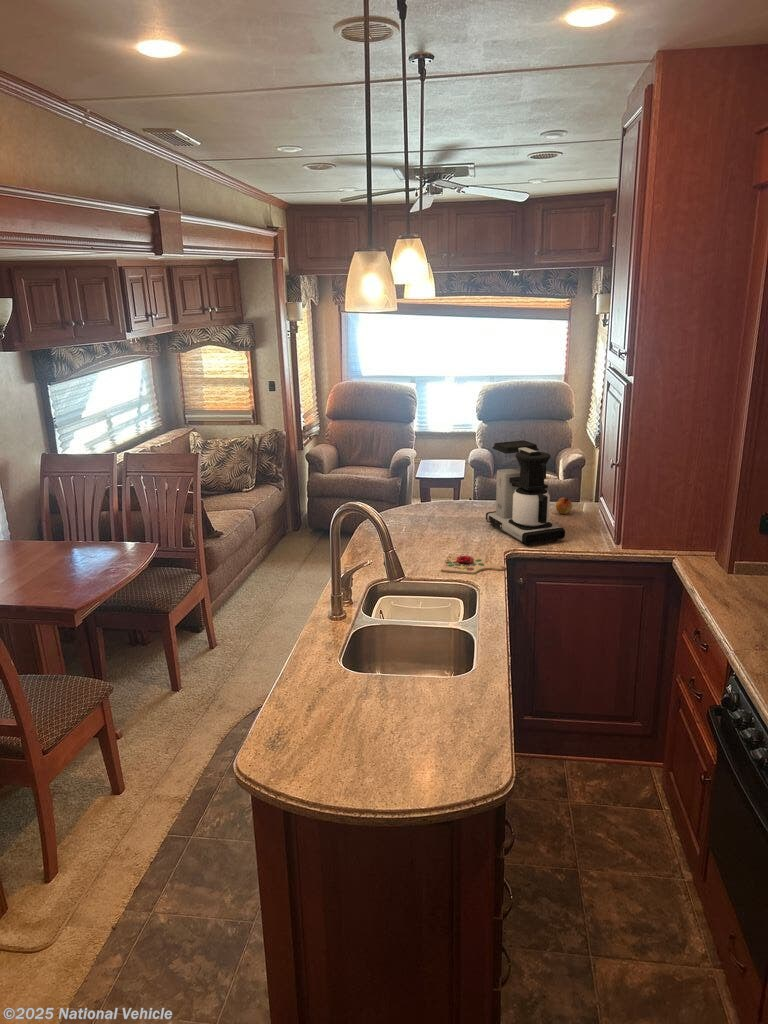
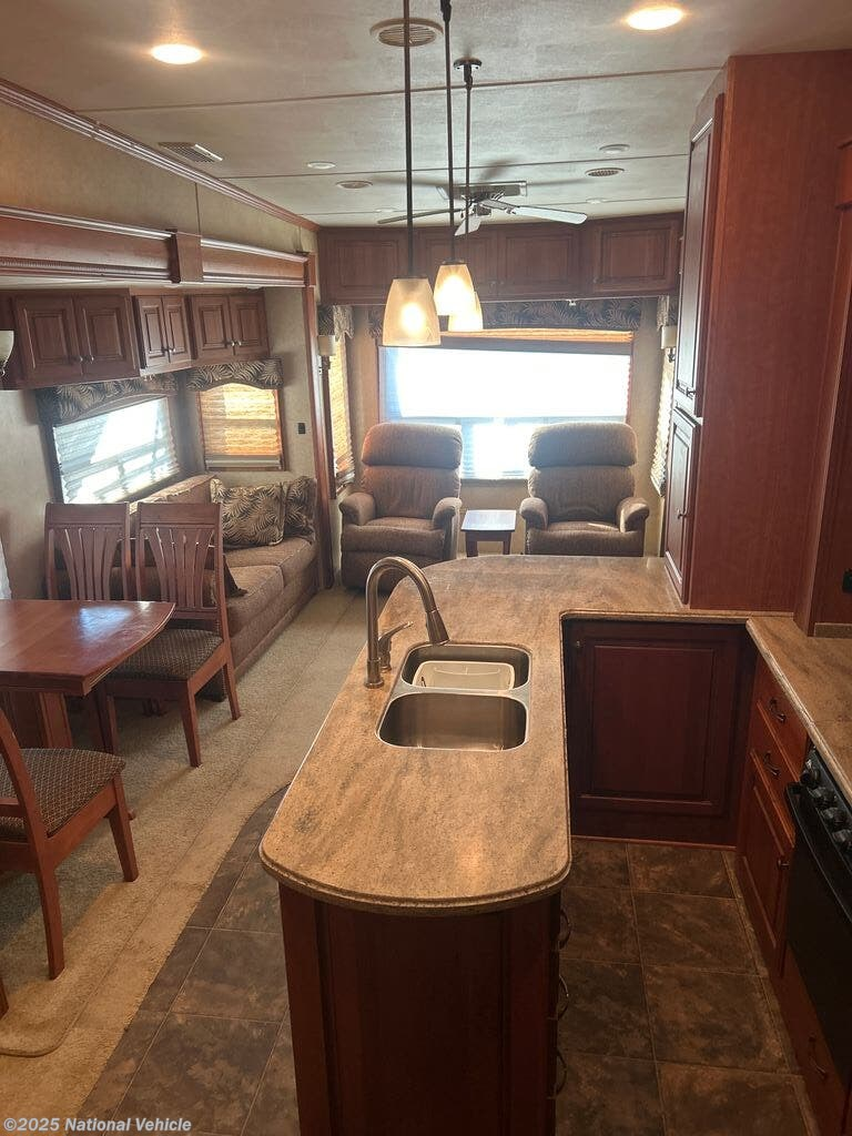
- coffee maker (525, 491)
- fruit (564, 504)
- cutting board (474, 563)
